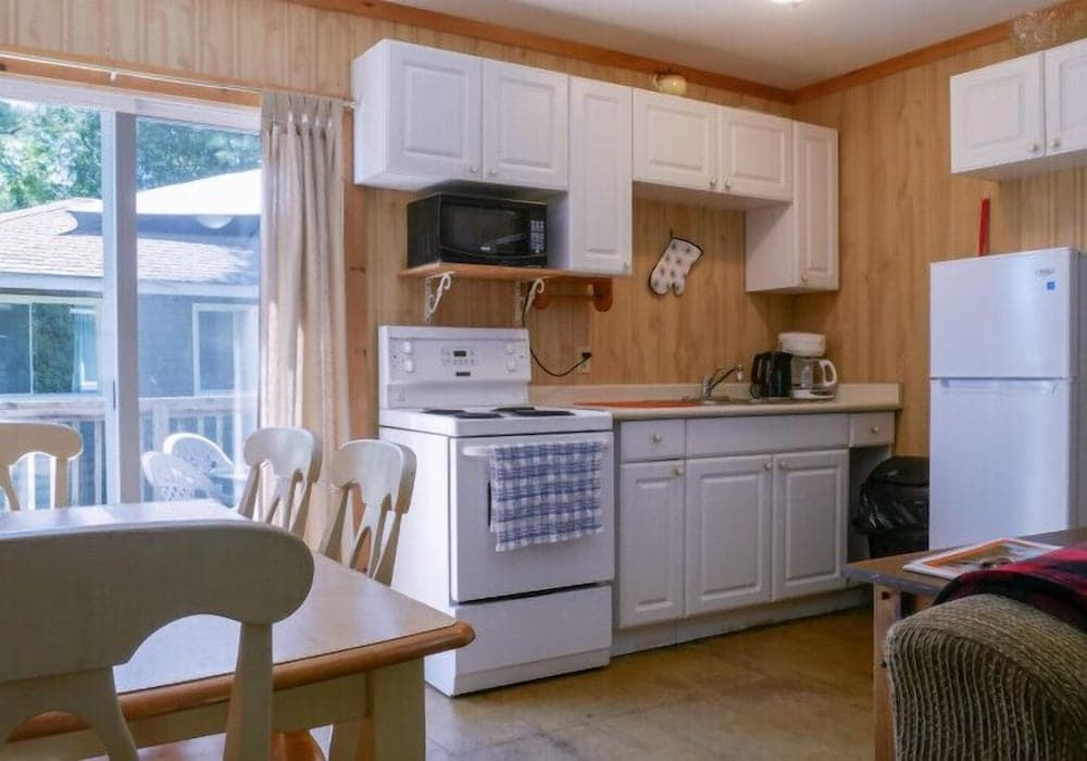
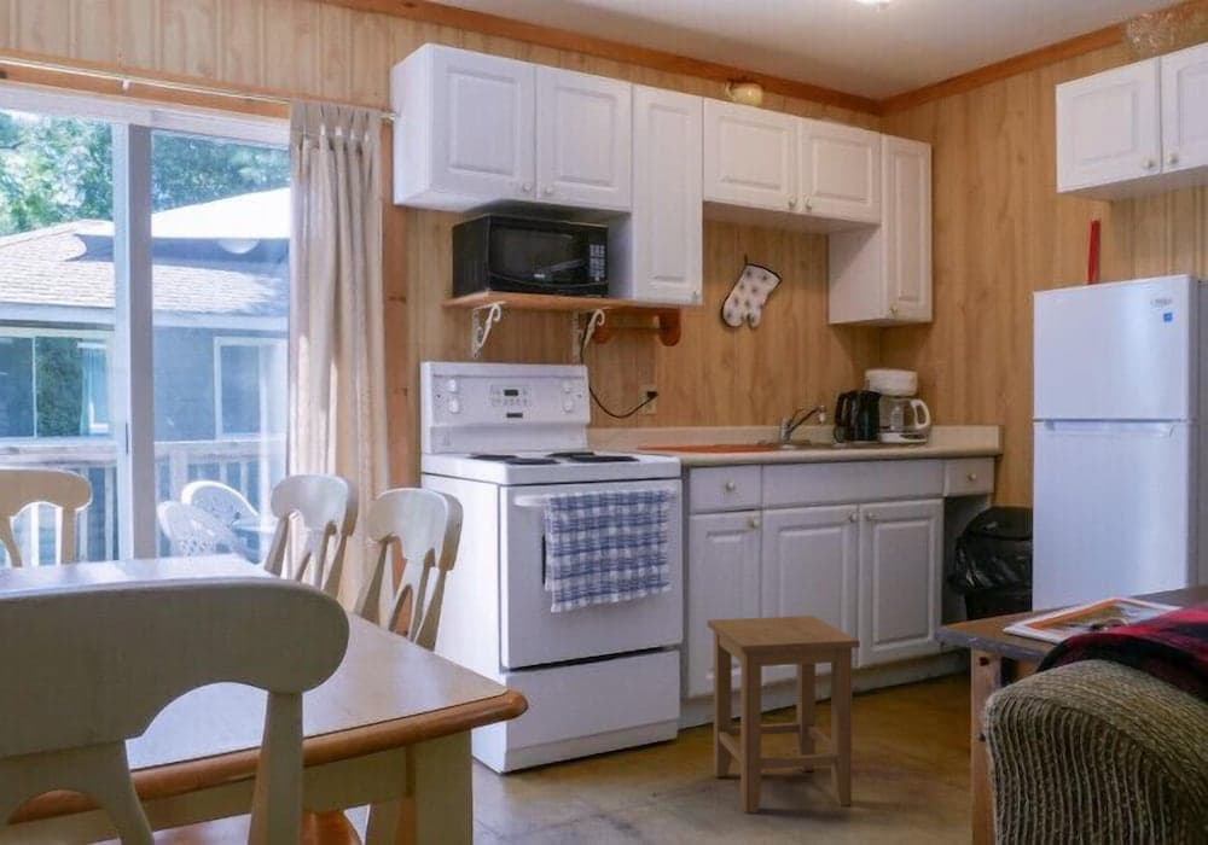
+ stool (779, 723)
